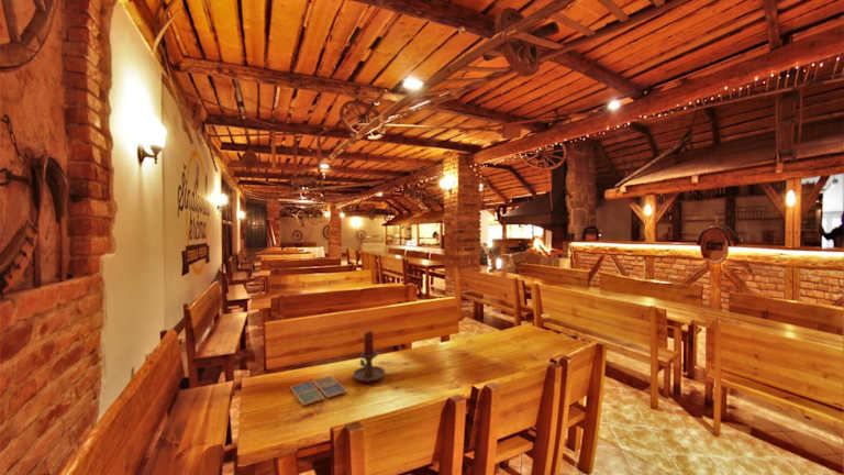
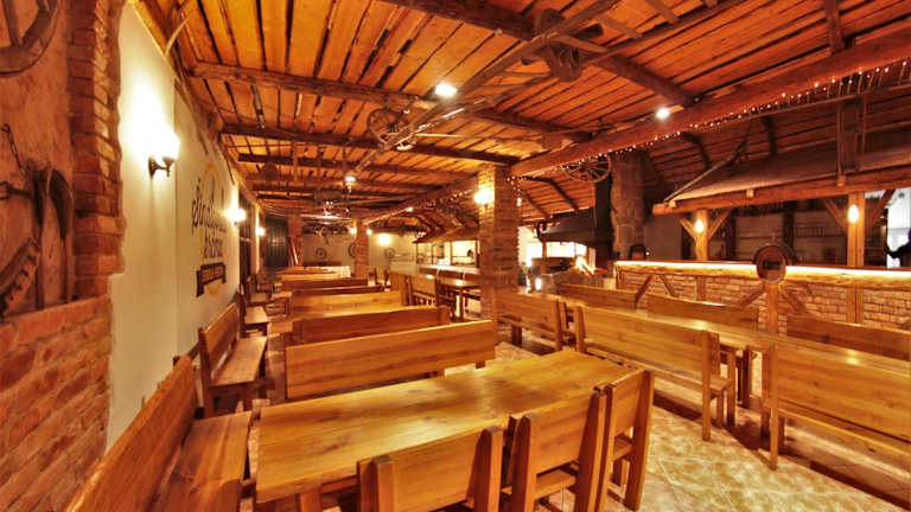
- candle holder (367, 352)
- drink coaster (316, 389)
